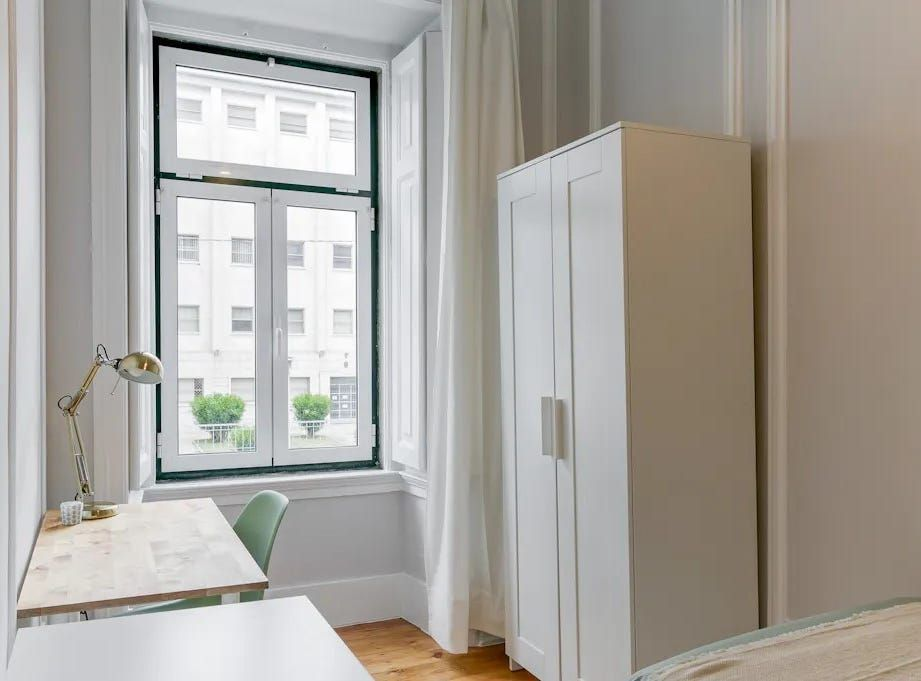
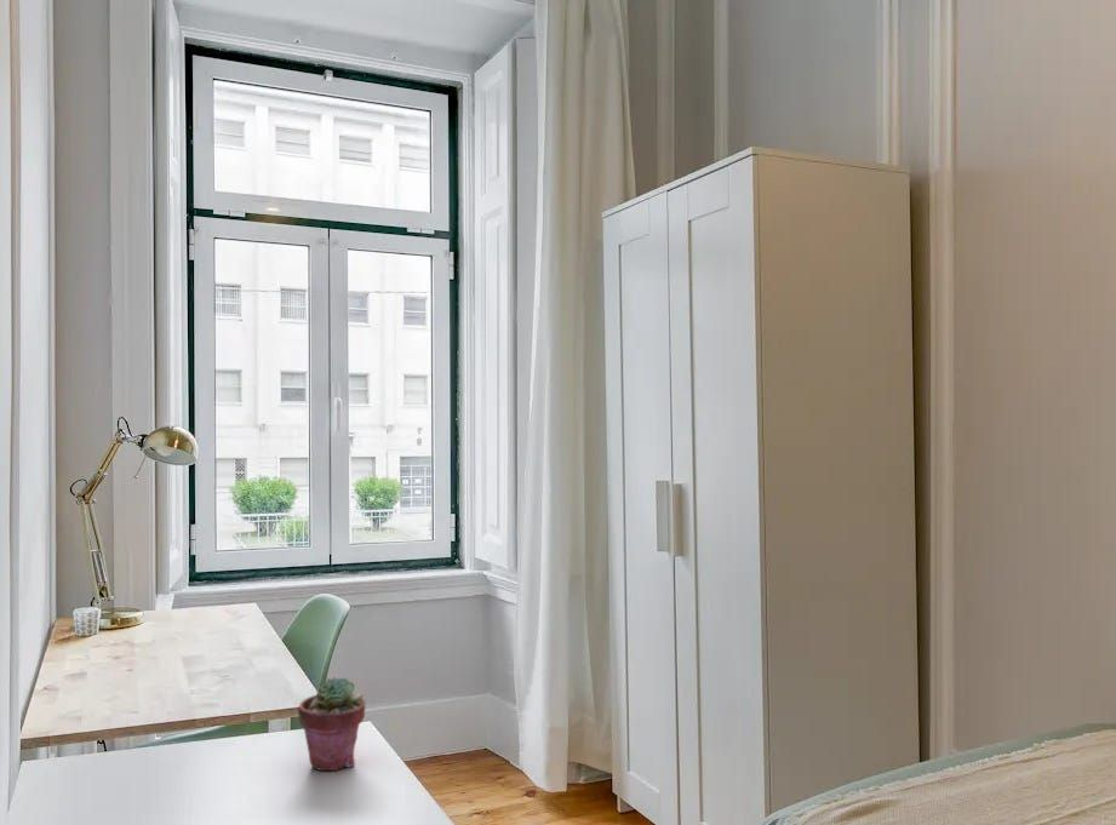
+ potted succulent (332, 720)
